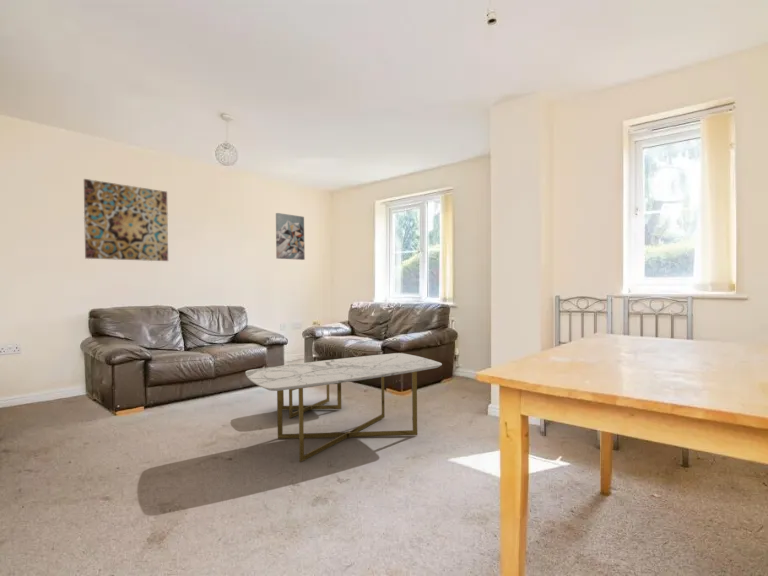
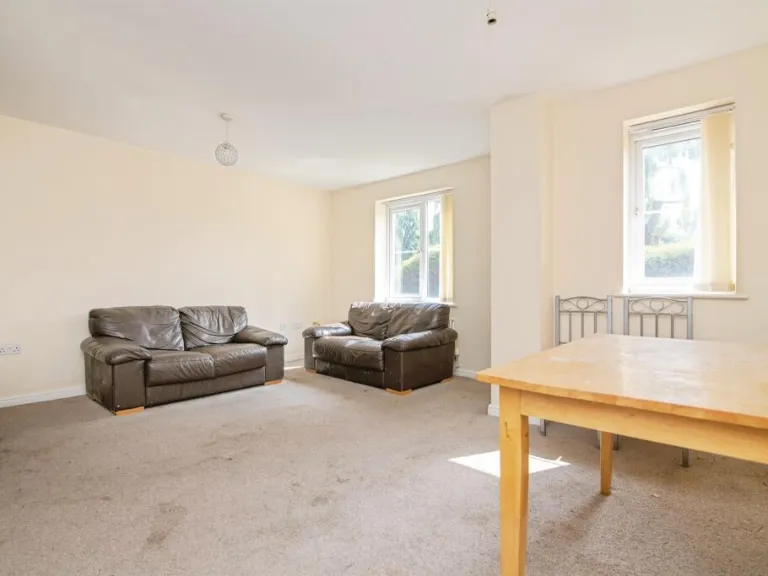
- coffee table (328, 392)
- wall art (128, 222)
- wall art (290, 237)
